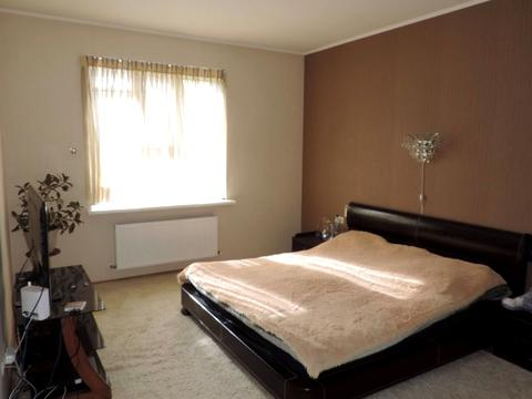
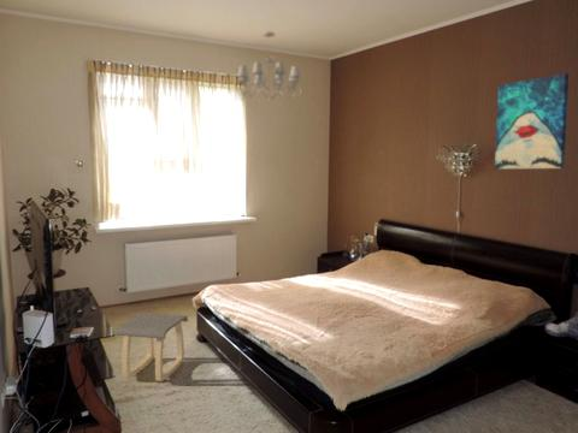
+ stool (153, 345)
+ wall art (529, 124)
+ chandelier (269, 65)
